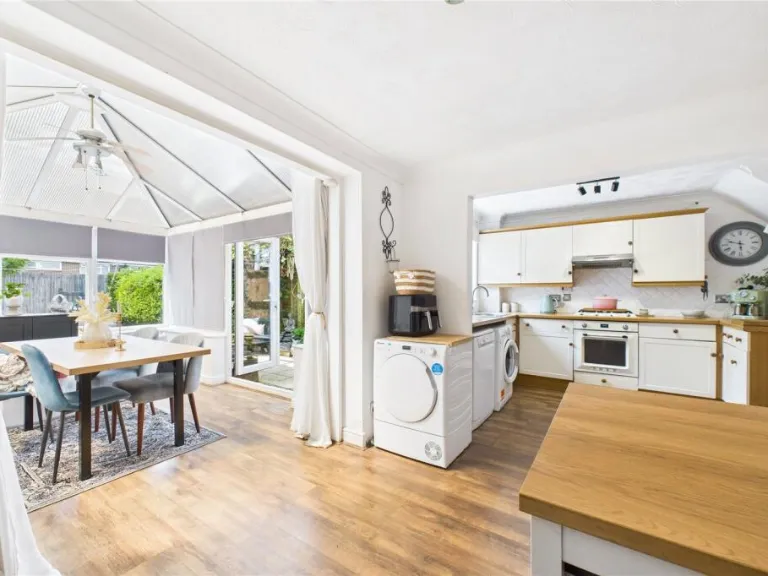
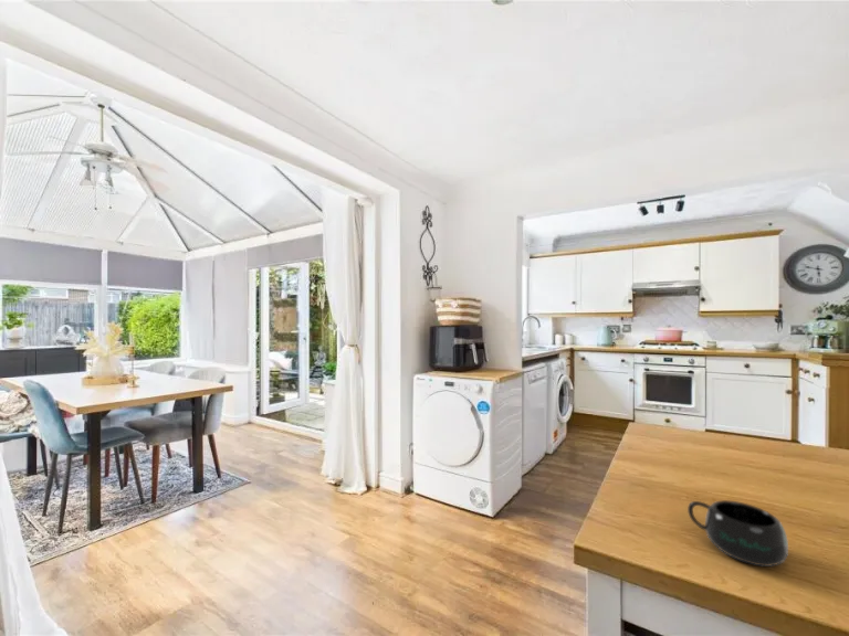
+ mug (734, 529)
